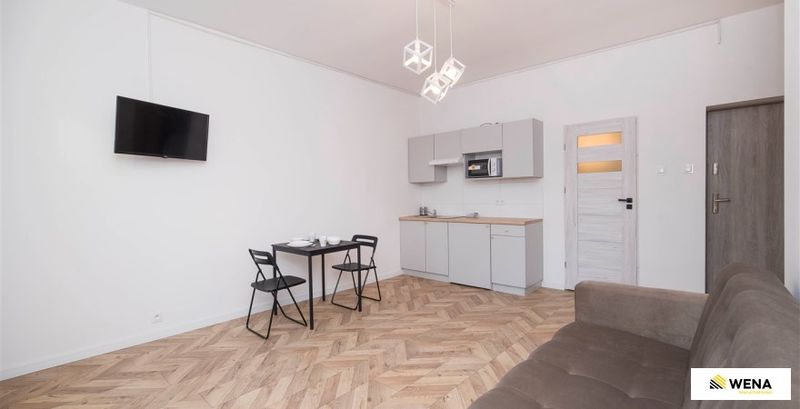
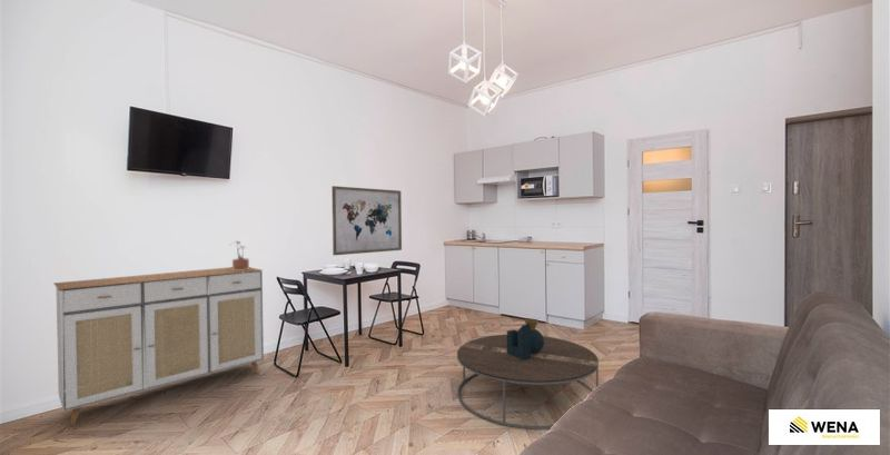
+ coffee table (525, 356)
+ wall art (369, 220)
+ potted plant (238, 255)
+ sideboard (170, 332)
